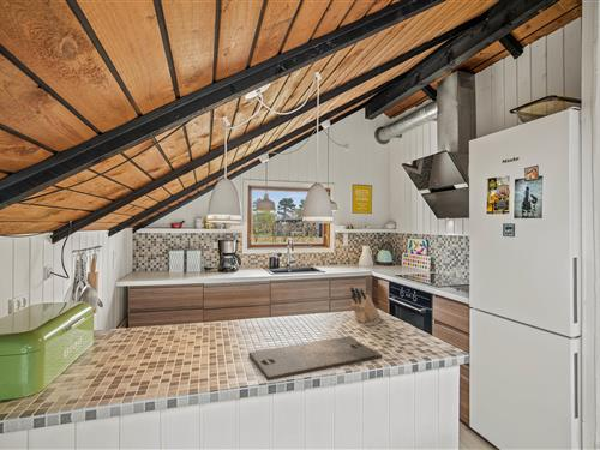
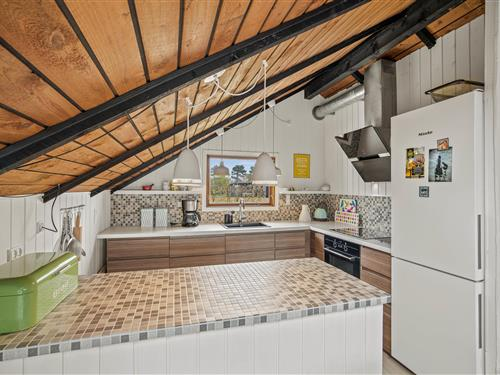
- knife block (364, 301)
- cutting board (314, 354)
